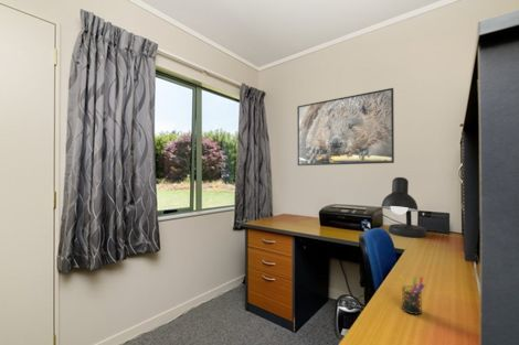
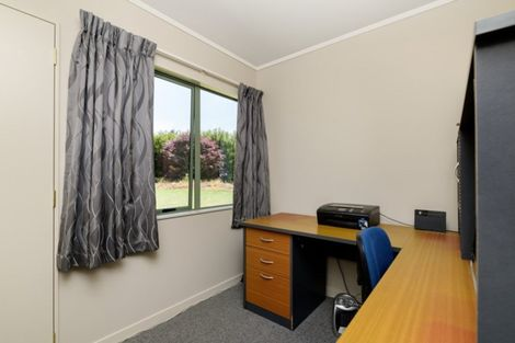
- pen holder (413, 291)
- desk lamp (403, 206)
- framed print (340, 131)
